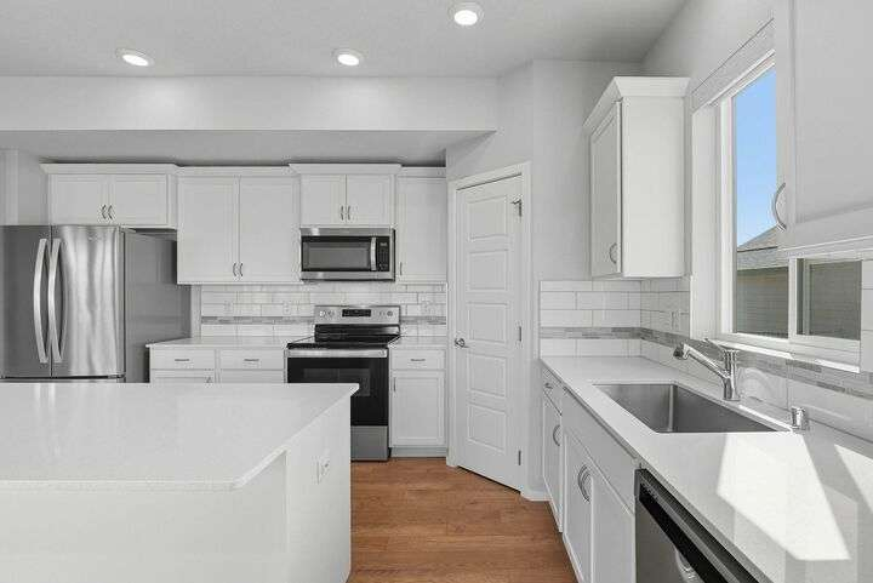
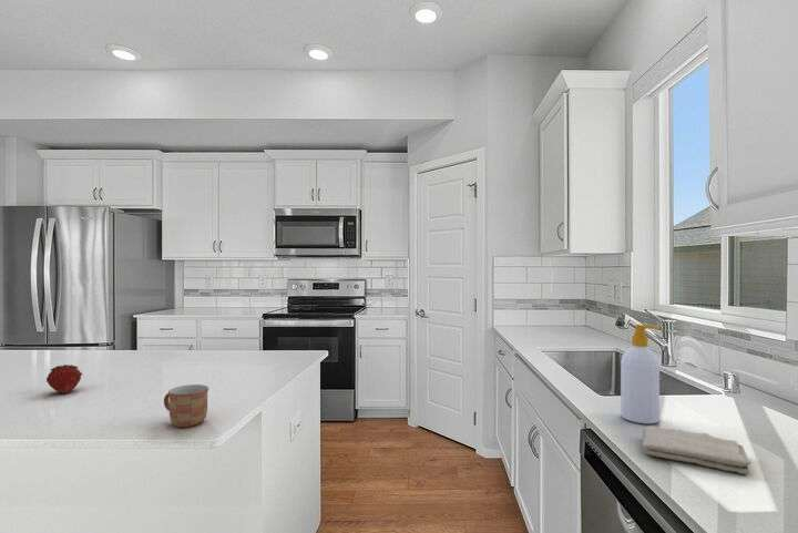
+ fruit (63, 377)
+ mug (184, 404)
+ soap bottle (641, 371)
+ washcloth (692, 447)
